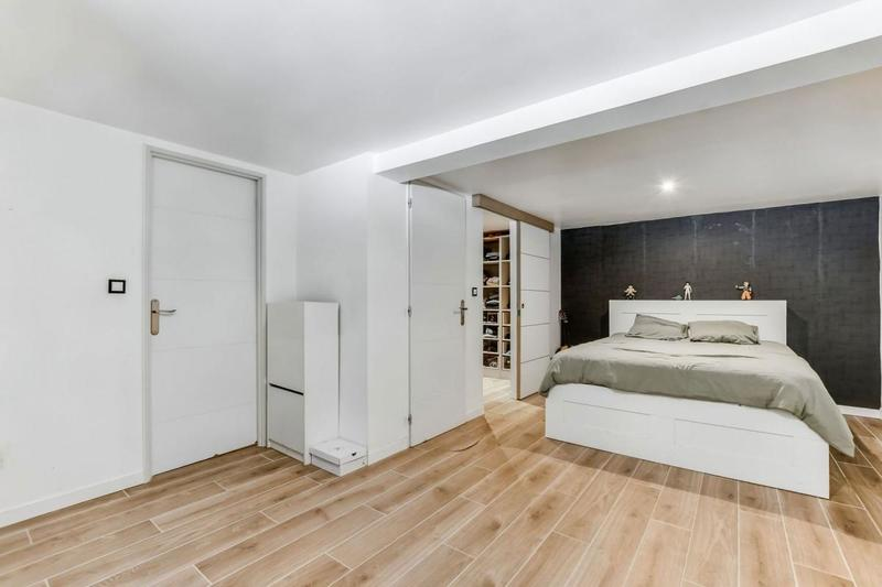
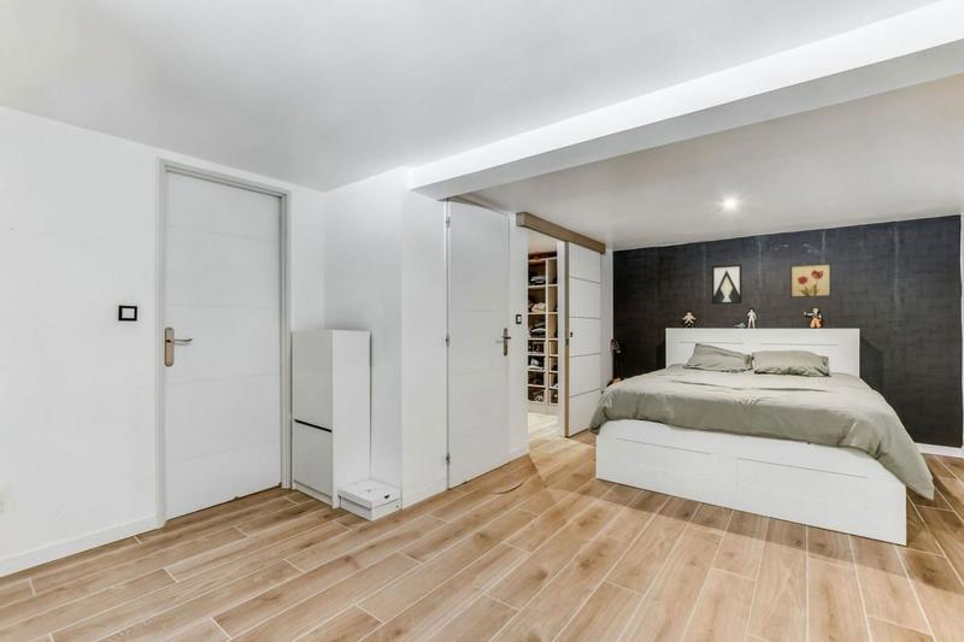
+ wall art (727, 284)
+ wall art (810, 281)
